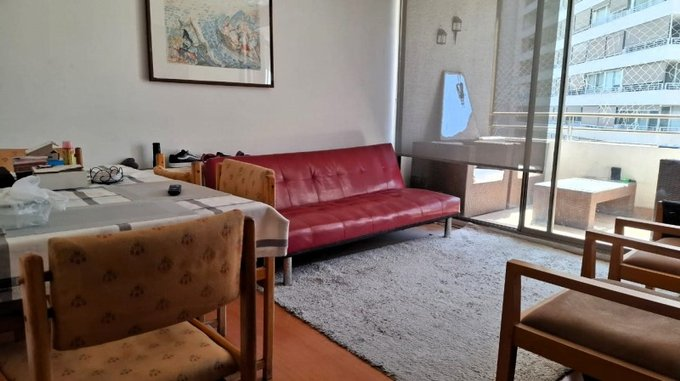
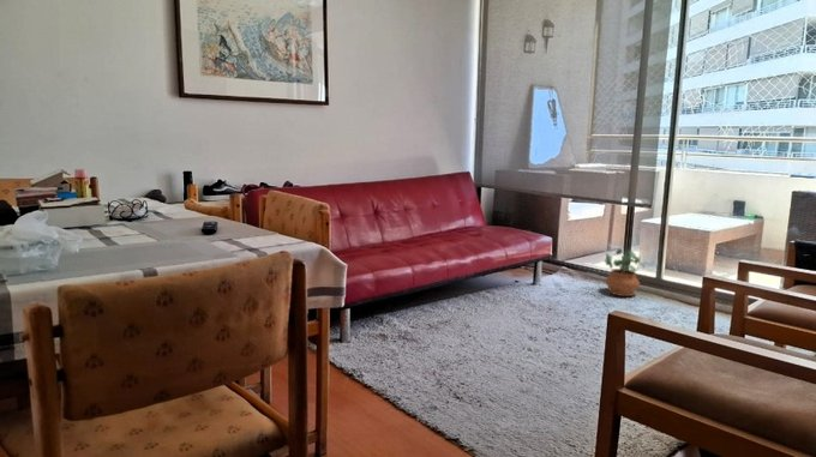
+ potted plant (624, 270)
